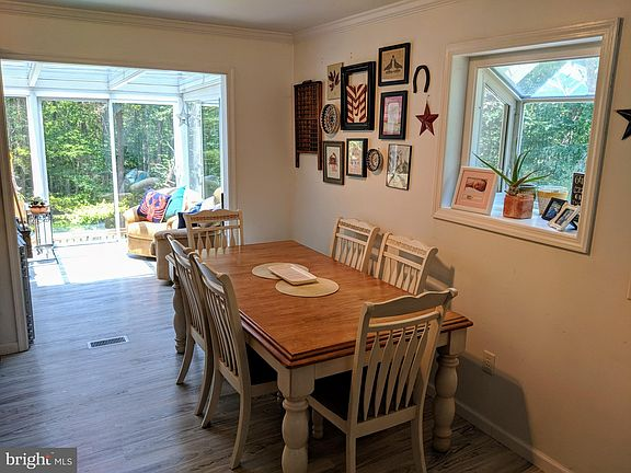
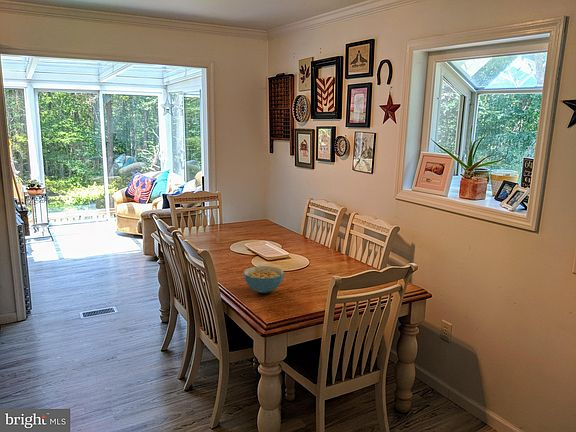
+ cereal bowl (263, 281)
